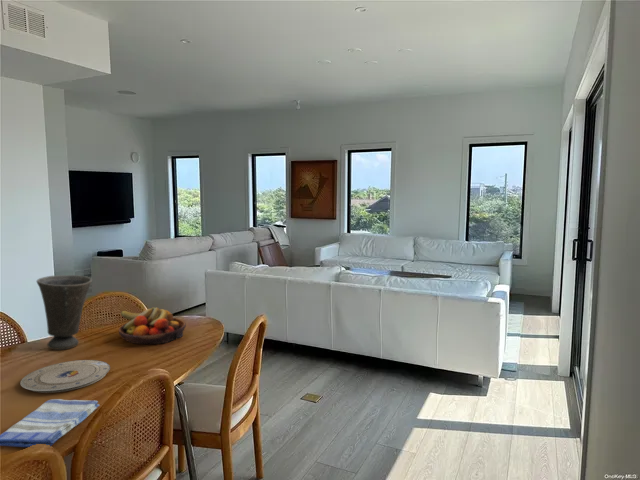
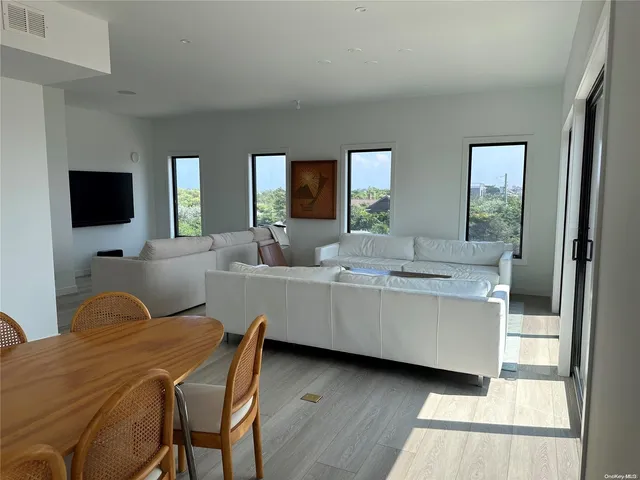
- fruit bowl (152, 323)
- dish towel (49, 420)
- plate (67, 375)
- vase (66, 312)
